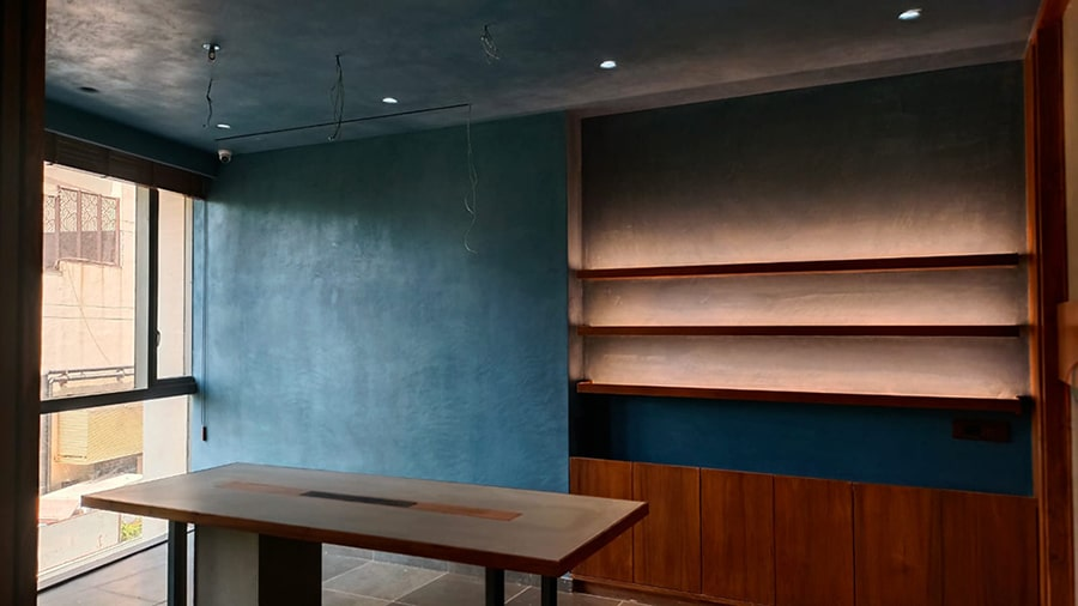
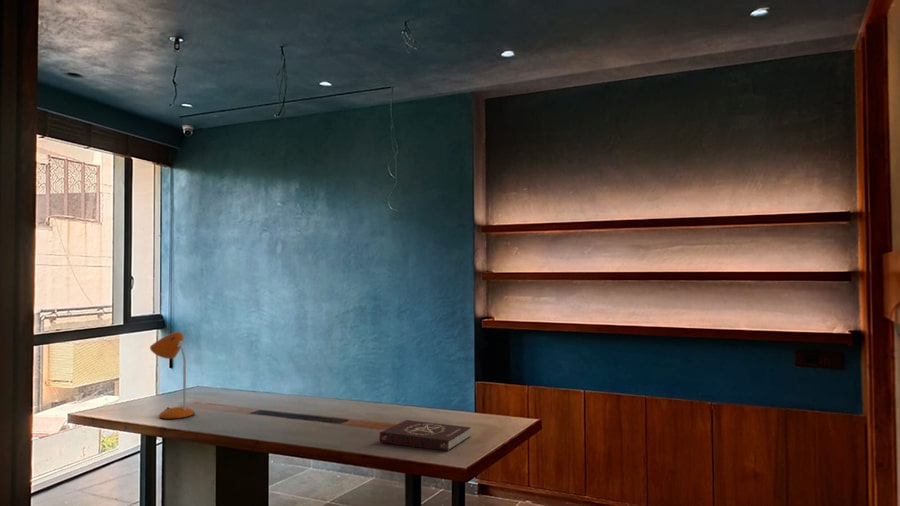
+ desk lamp (183, 373)
+ book (425, 434)
